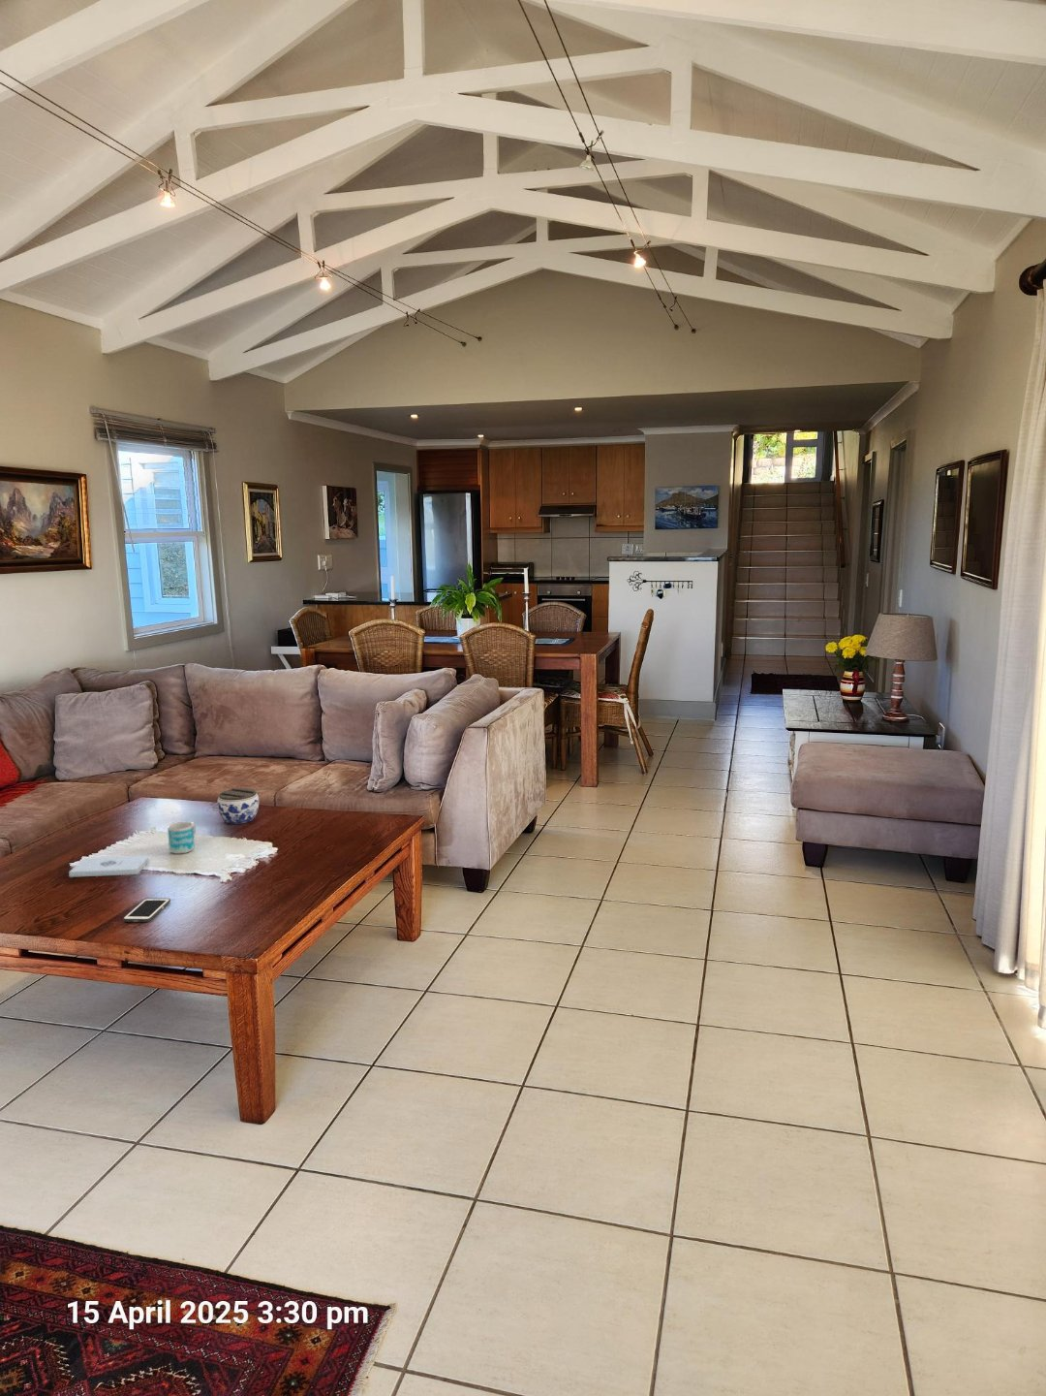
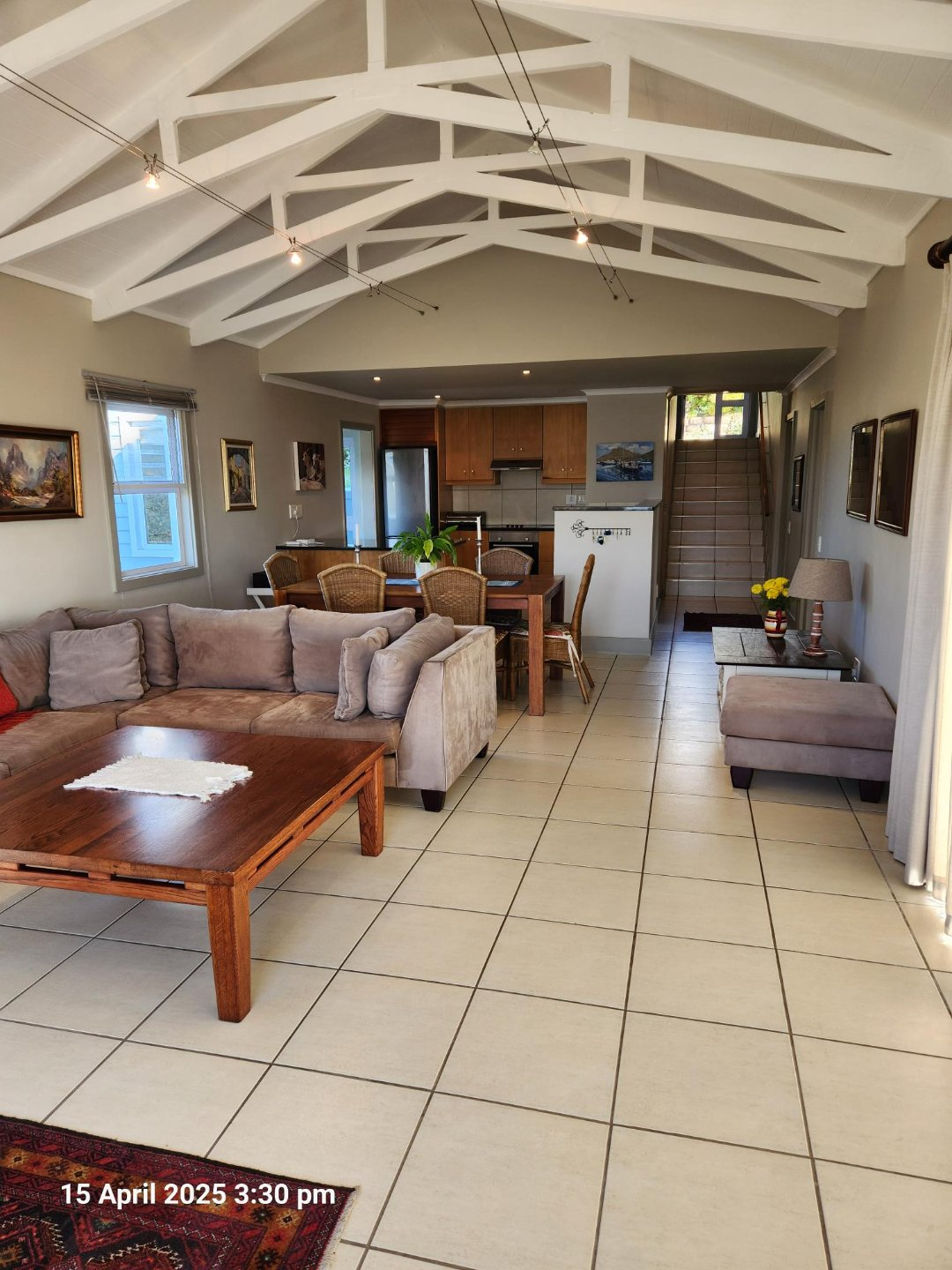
- notepad (110, 866)
- cell phone (147, 909)
- jar (238, 806)
- mug (183, 835)
